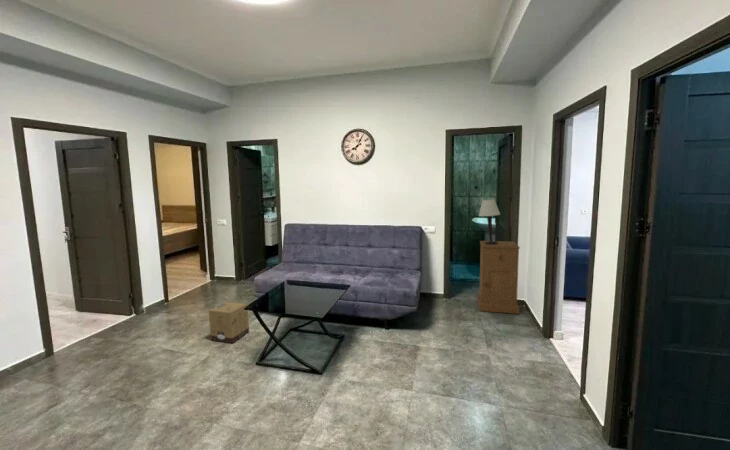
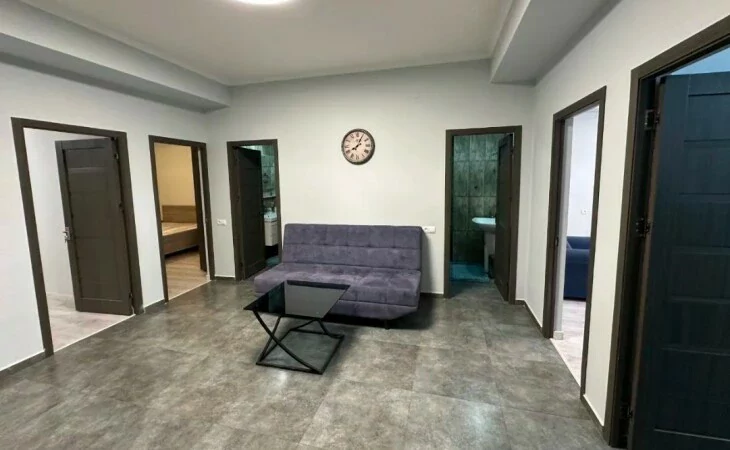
- table lamp (491, 221)
- cabinet (498, 275)
- cardboard box (229, 321)
